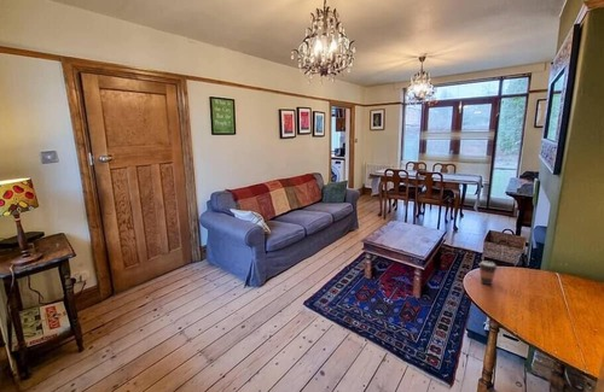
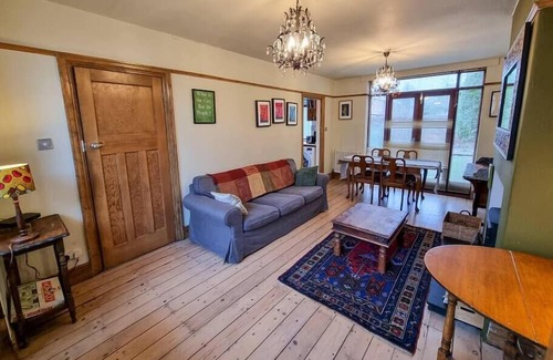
- coffee cup (487, 273)
